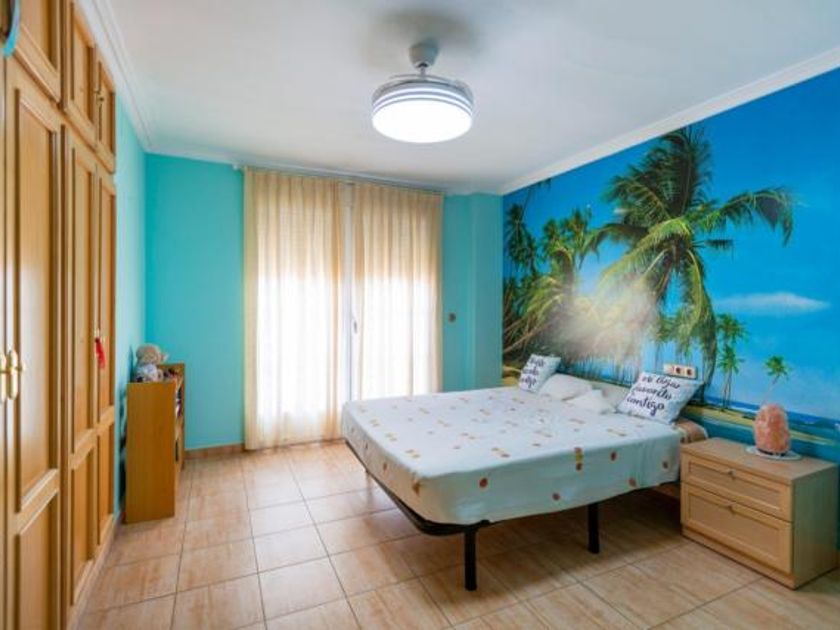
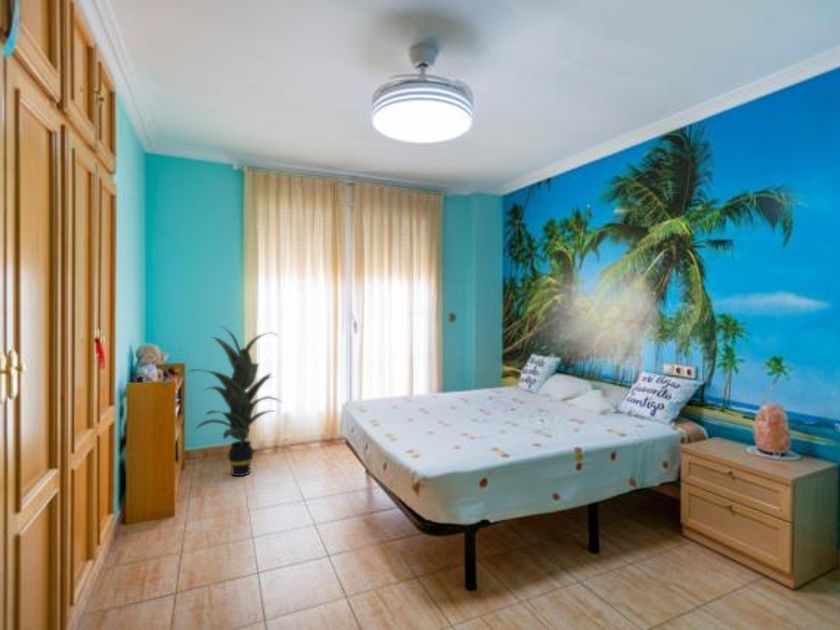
+ indoor plant (235, 399)
